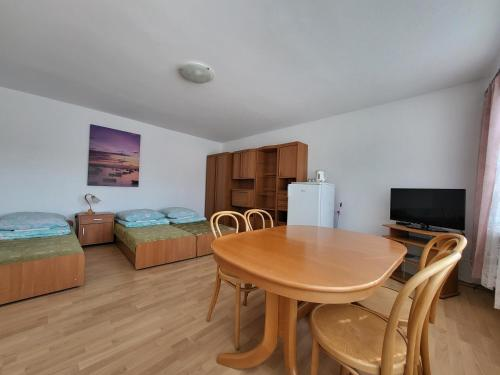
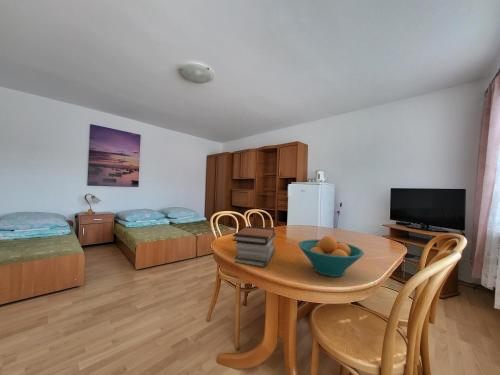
+ fruit bowl (329, 253)
+ book stack (255, 244)
